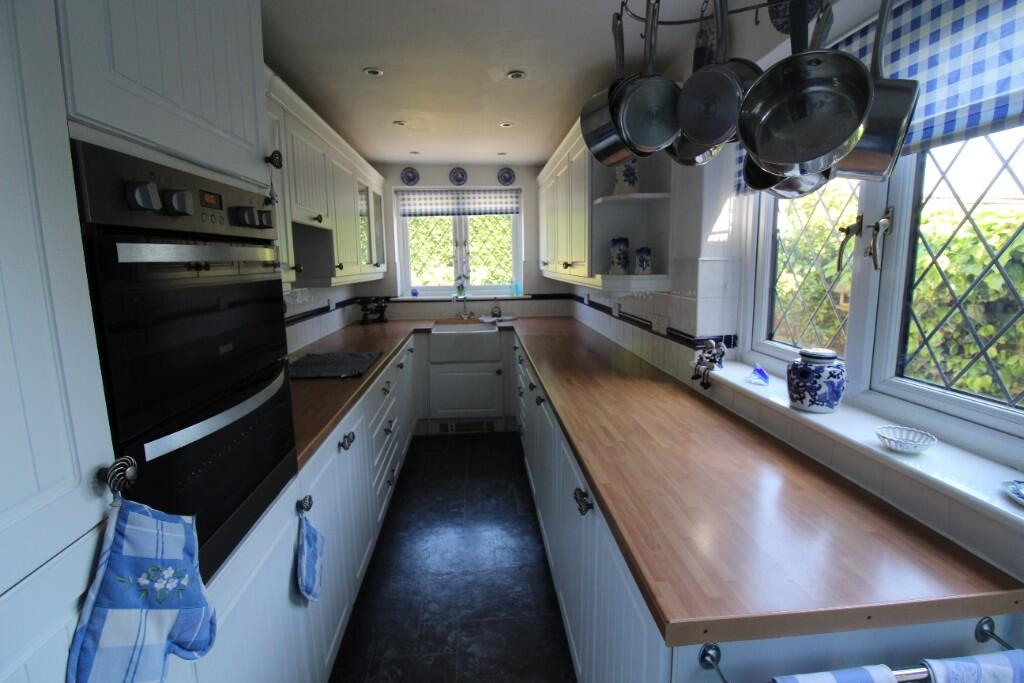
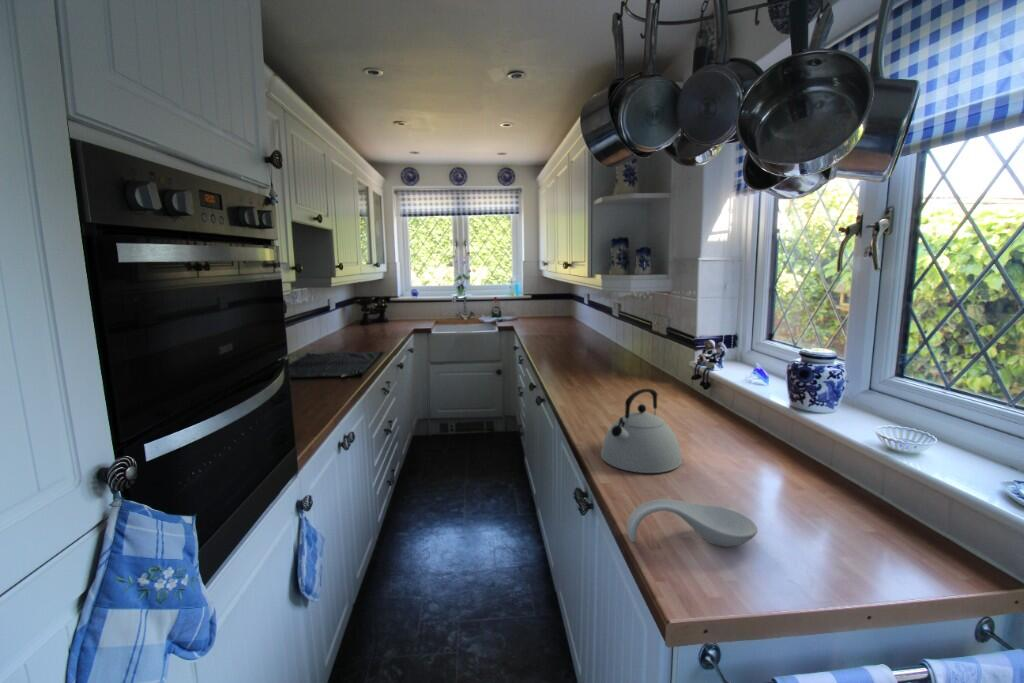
+ spoon rest (691, 521)
+ kettle (640, 424)
